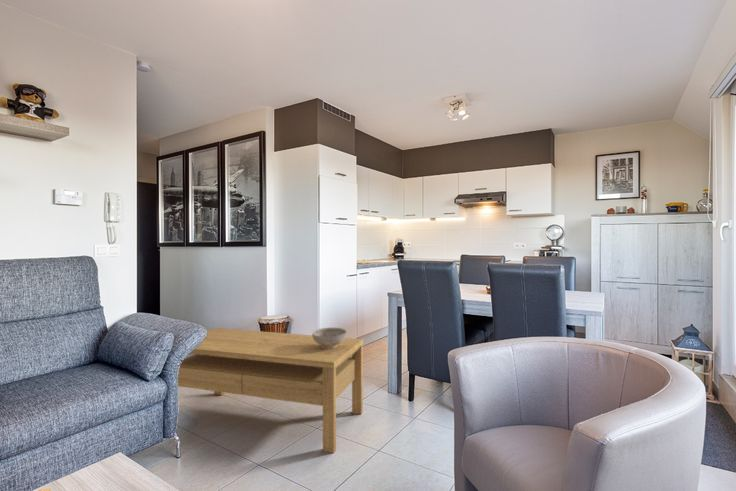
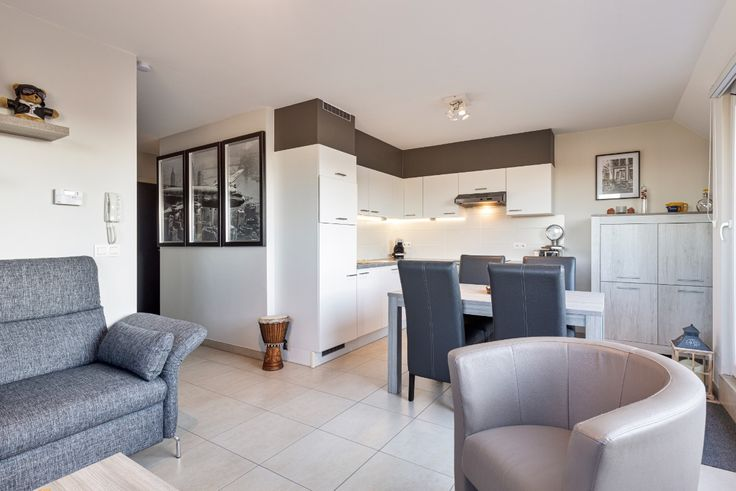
- decorative bowl (329, 338)
- coffee table (265, 380)
